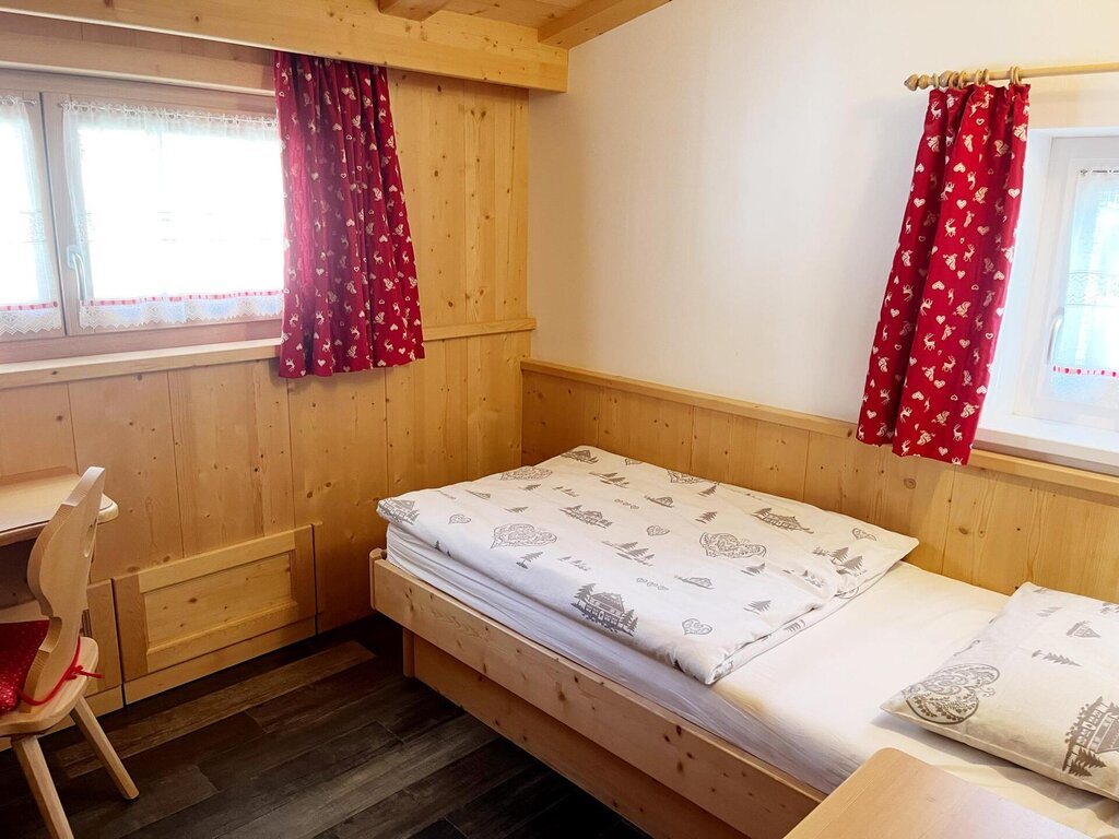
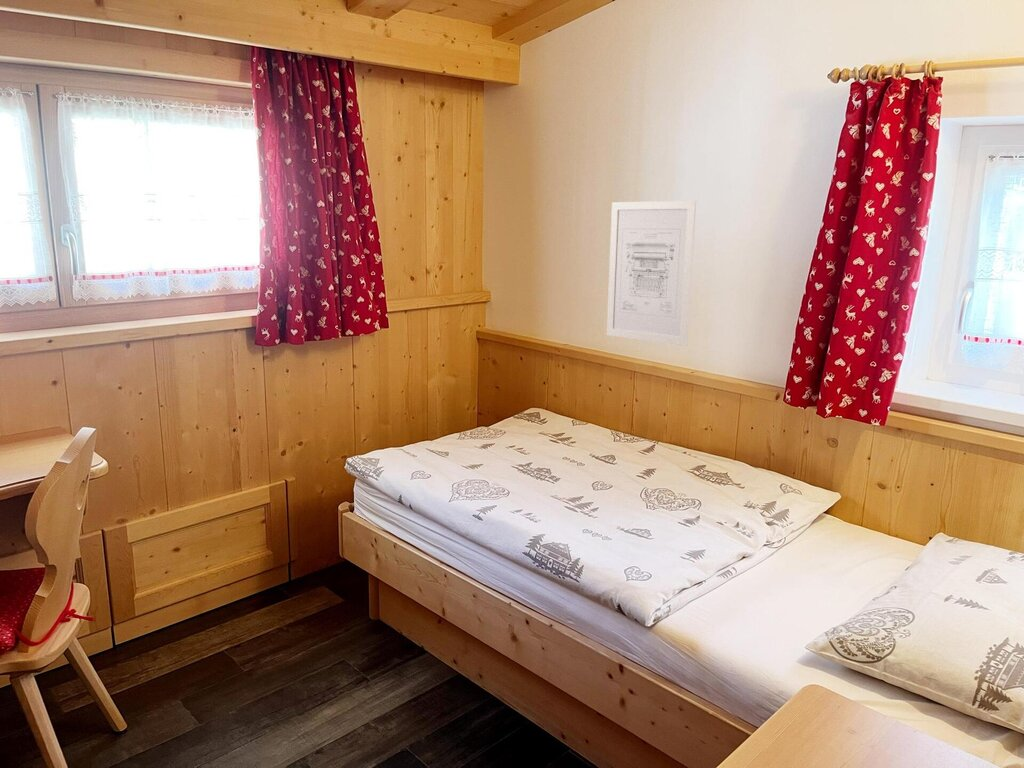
+ wall art (648, 272)
